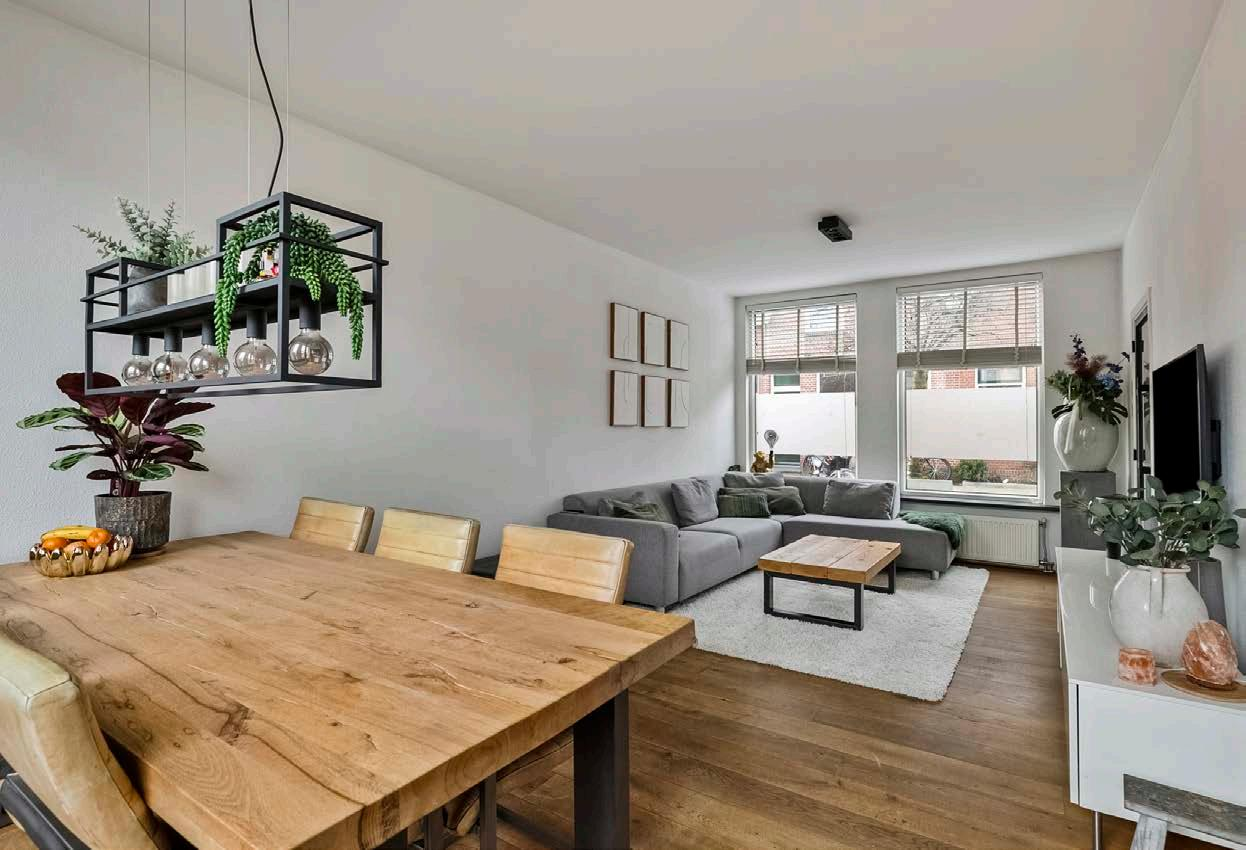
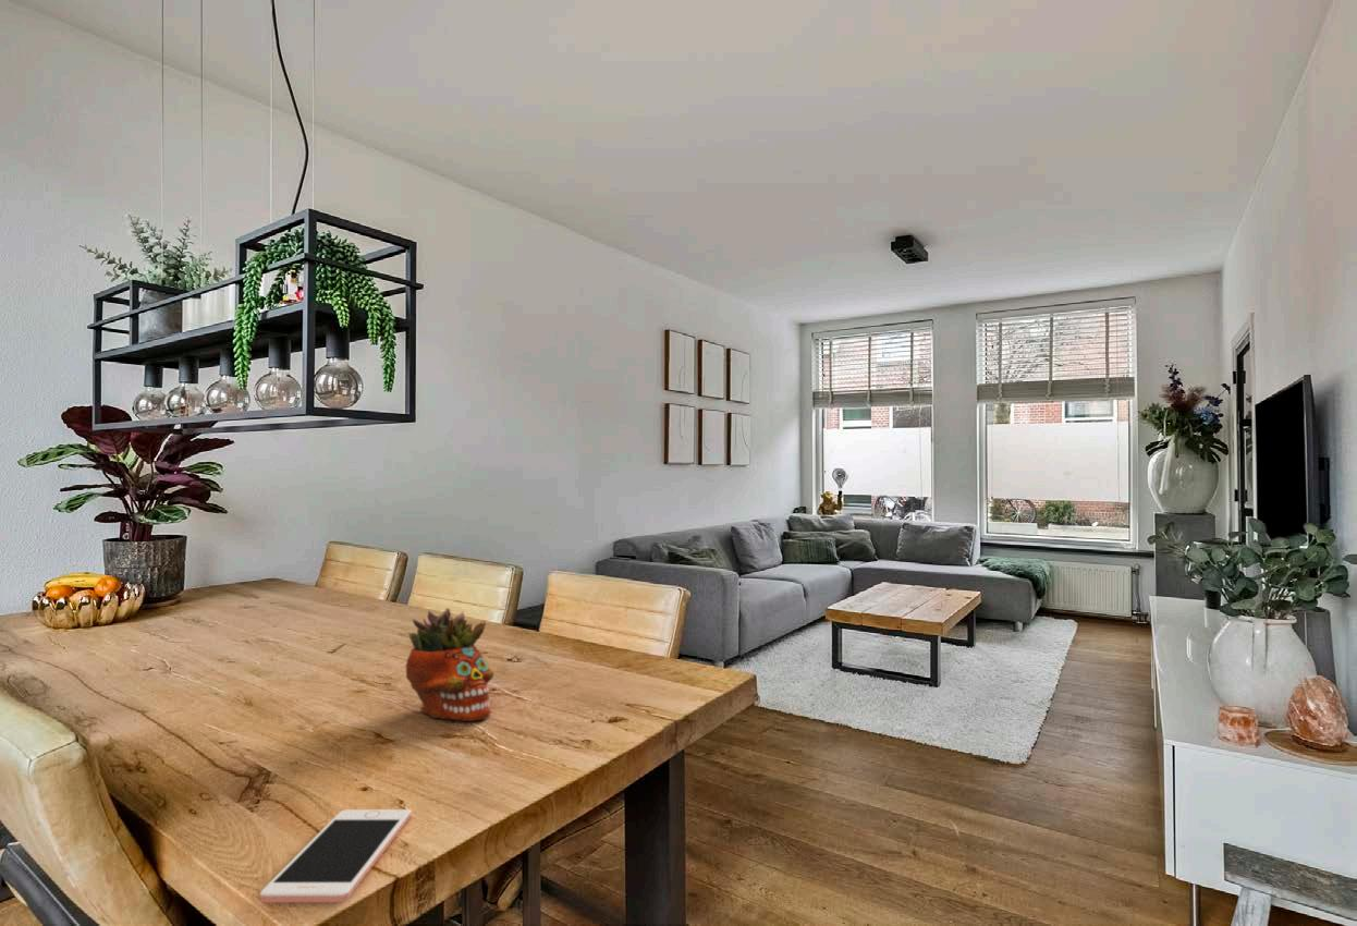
+ cell phone (343, 851)
+ succulent planter (453, 659)
